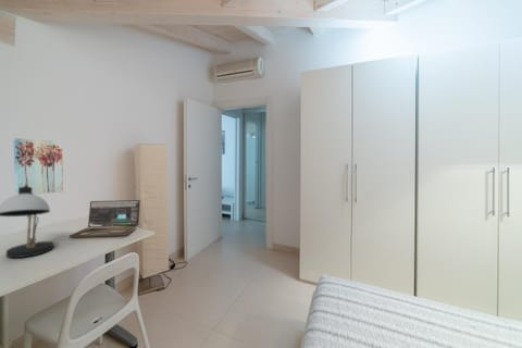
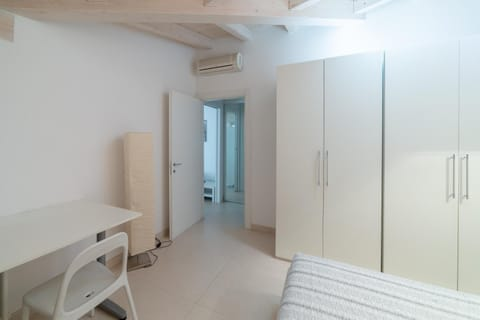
- wall art (39, 166)
- laptop (108, 216)
- desk lamp (28, 217)
